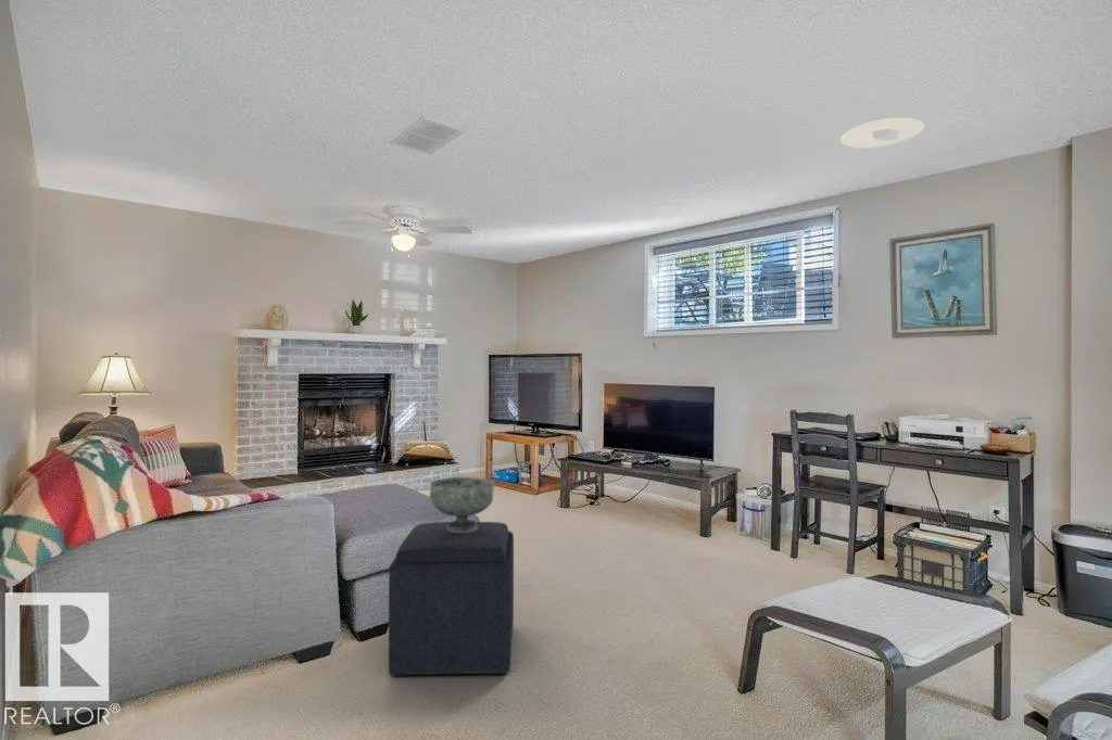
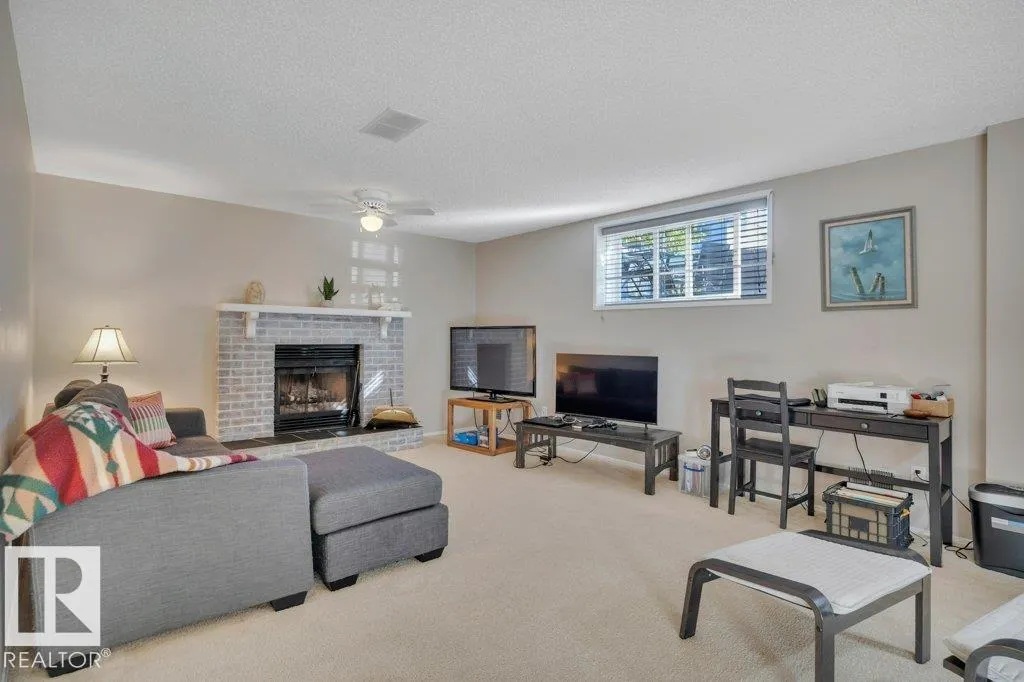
- decorative bowl (462, 505)
- recessed light (881, 129)
- ottoman (456, 589)
